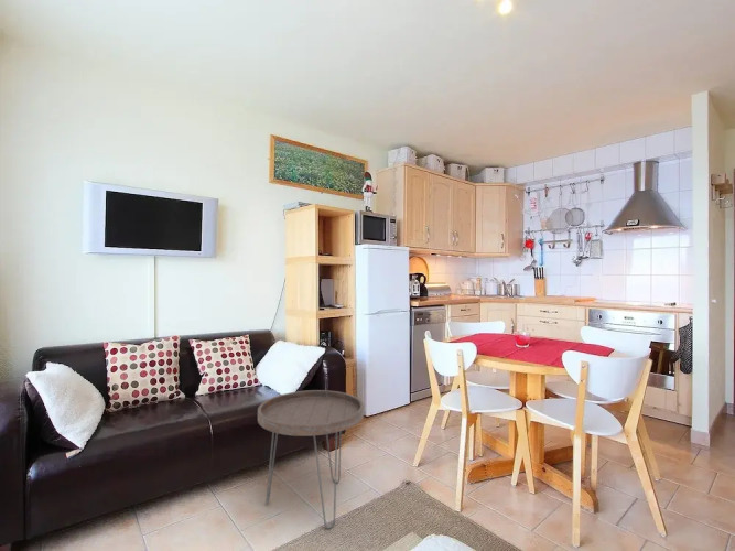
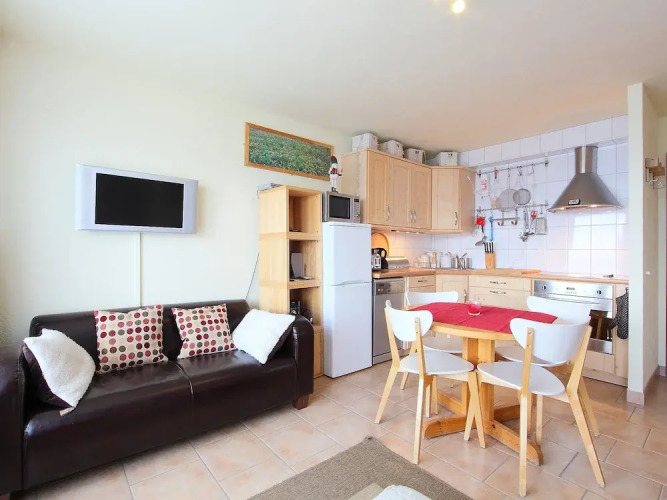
- side table (315, 454)
